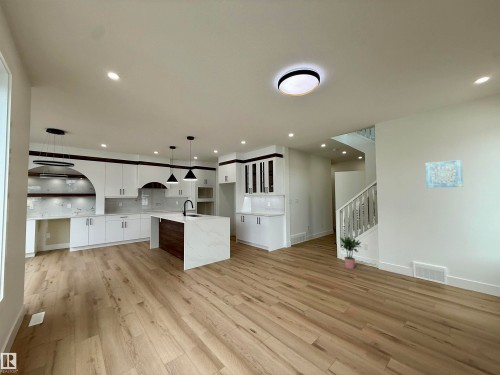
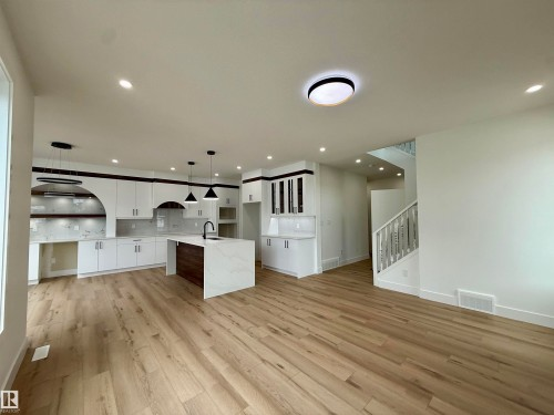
- wall art (443, 174)
- potted plant (352, 251)
